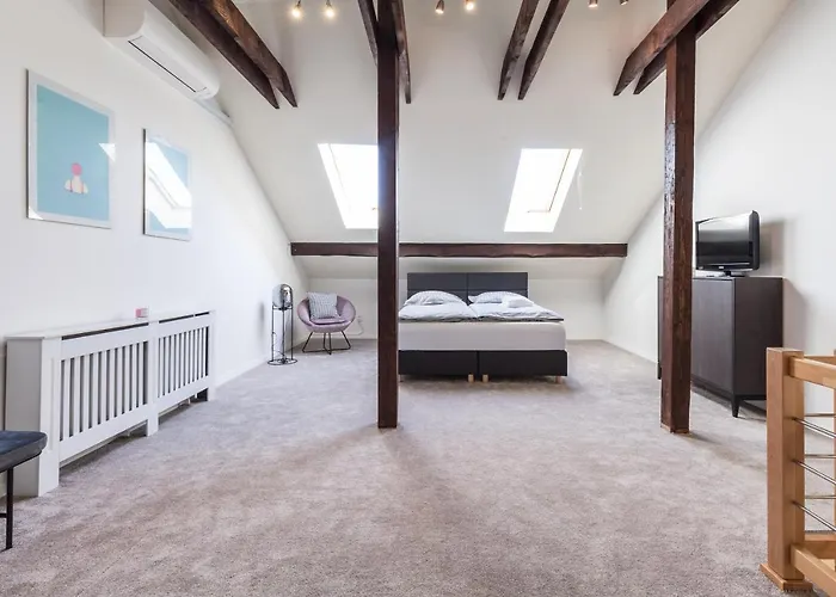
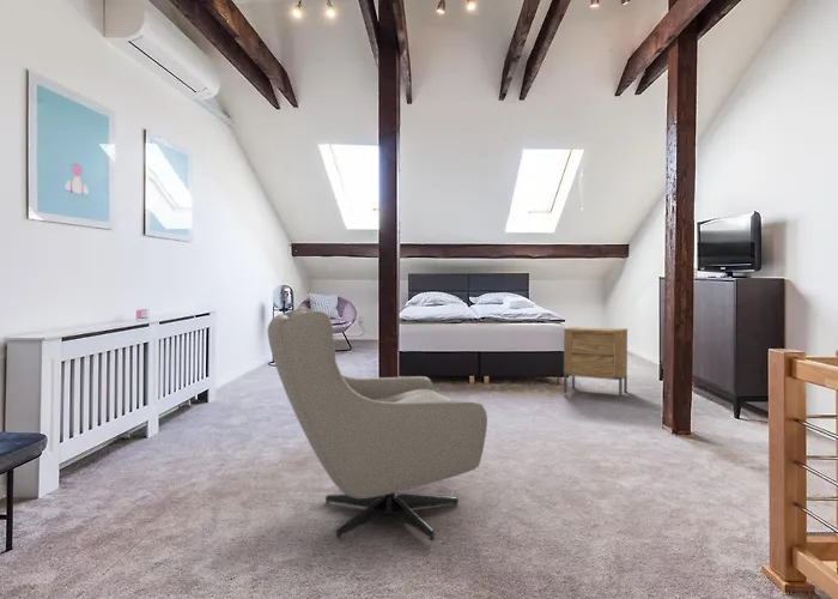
+ nightstand (595, 361)
+ armchair (368, 411)
